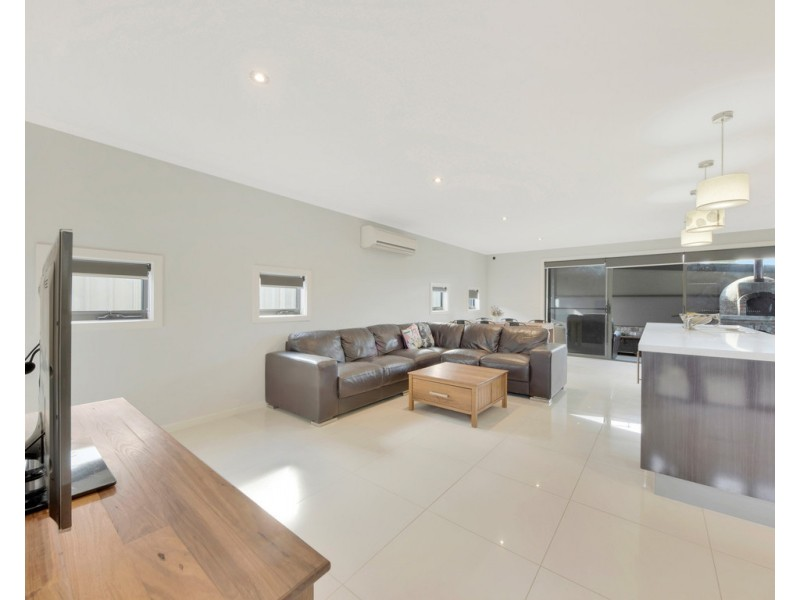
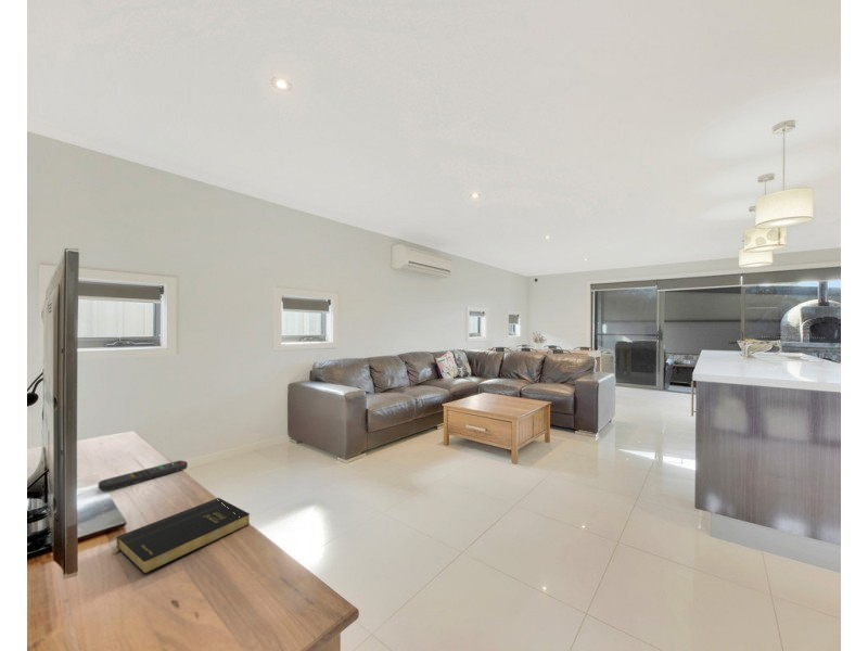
+ book (183, 531)
+ remote control (145, 473)
